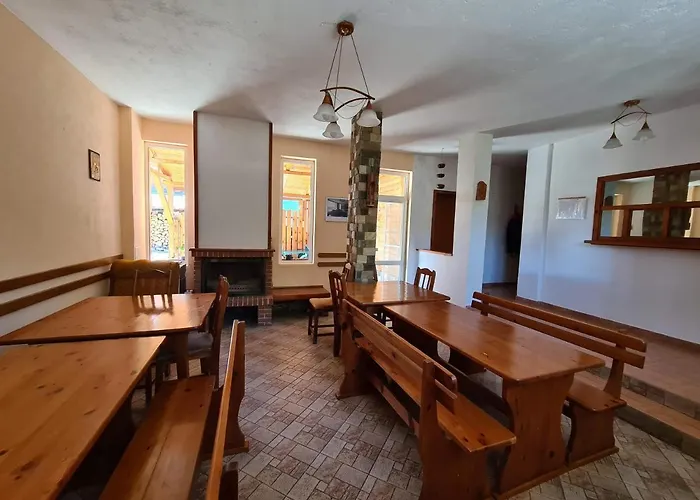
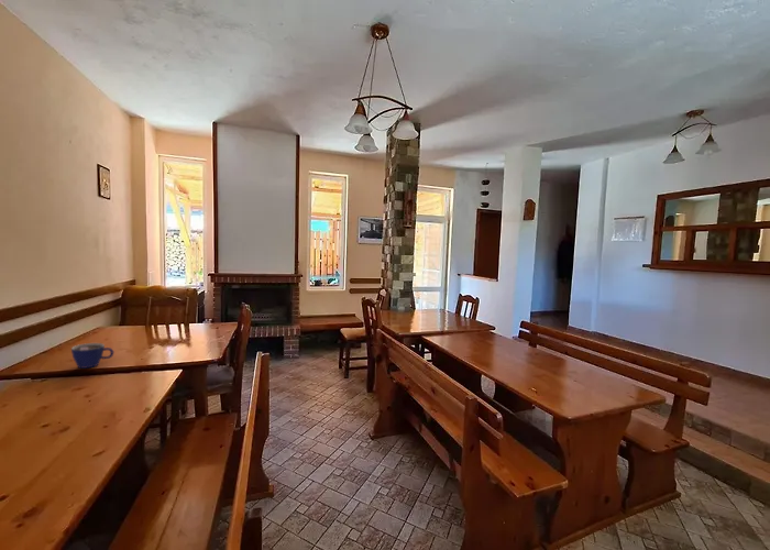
+ cup (94, 355)
